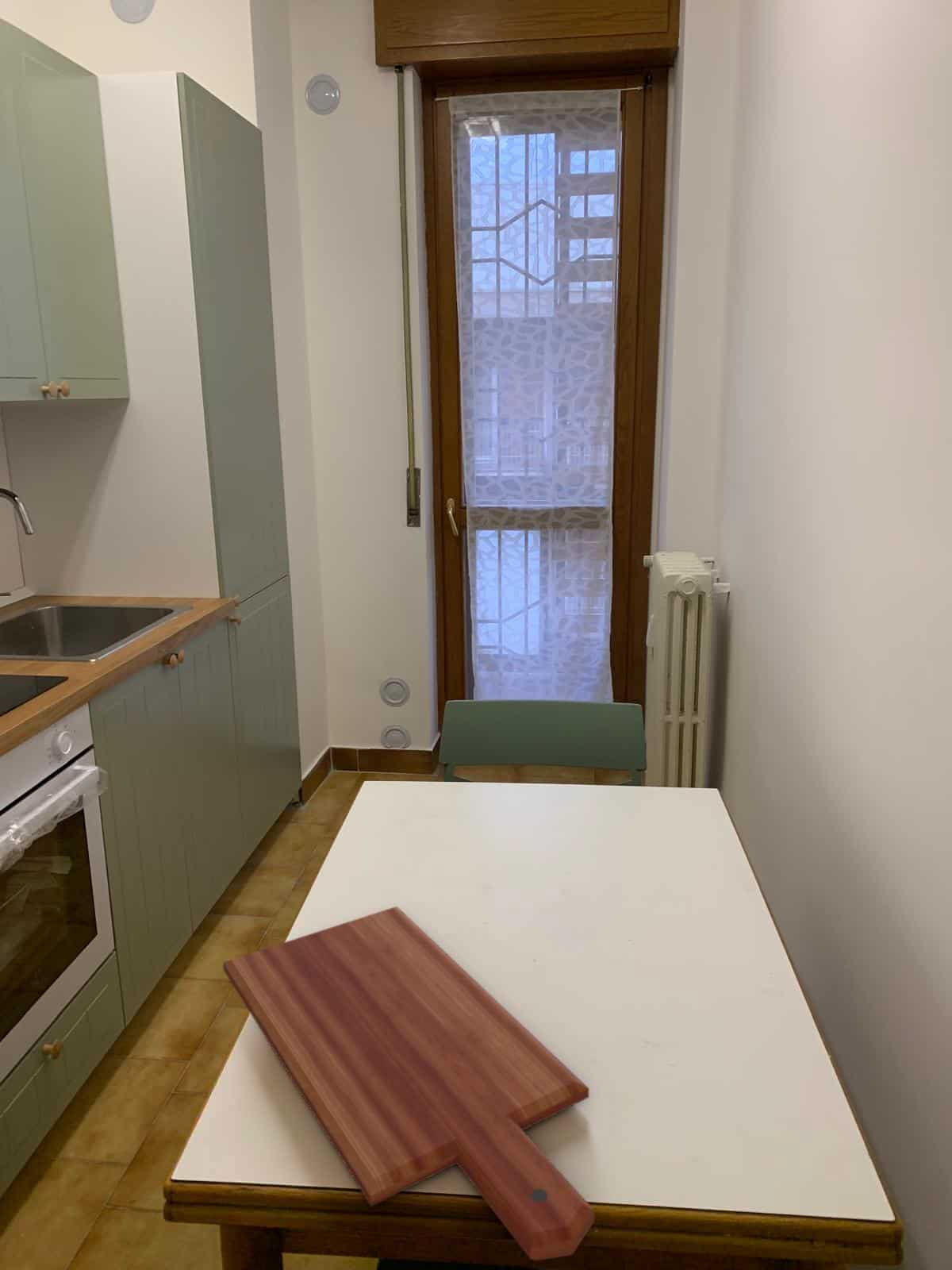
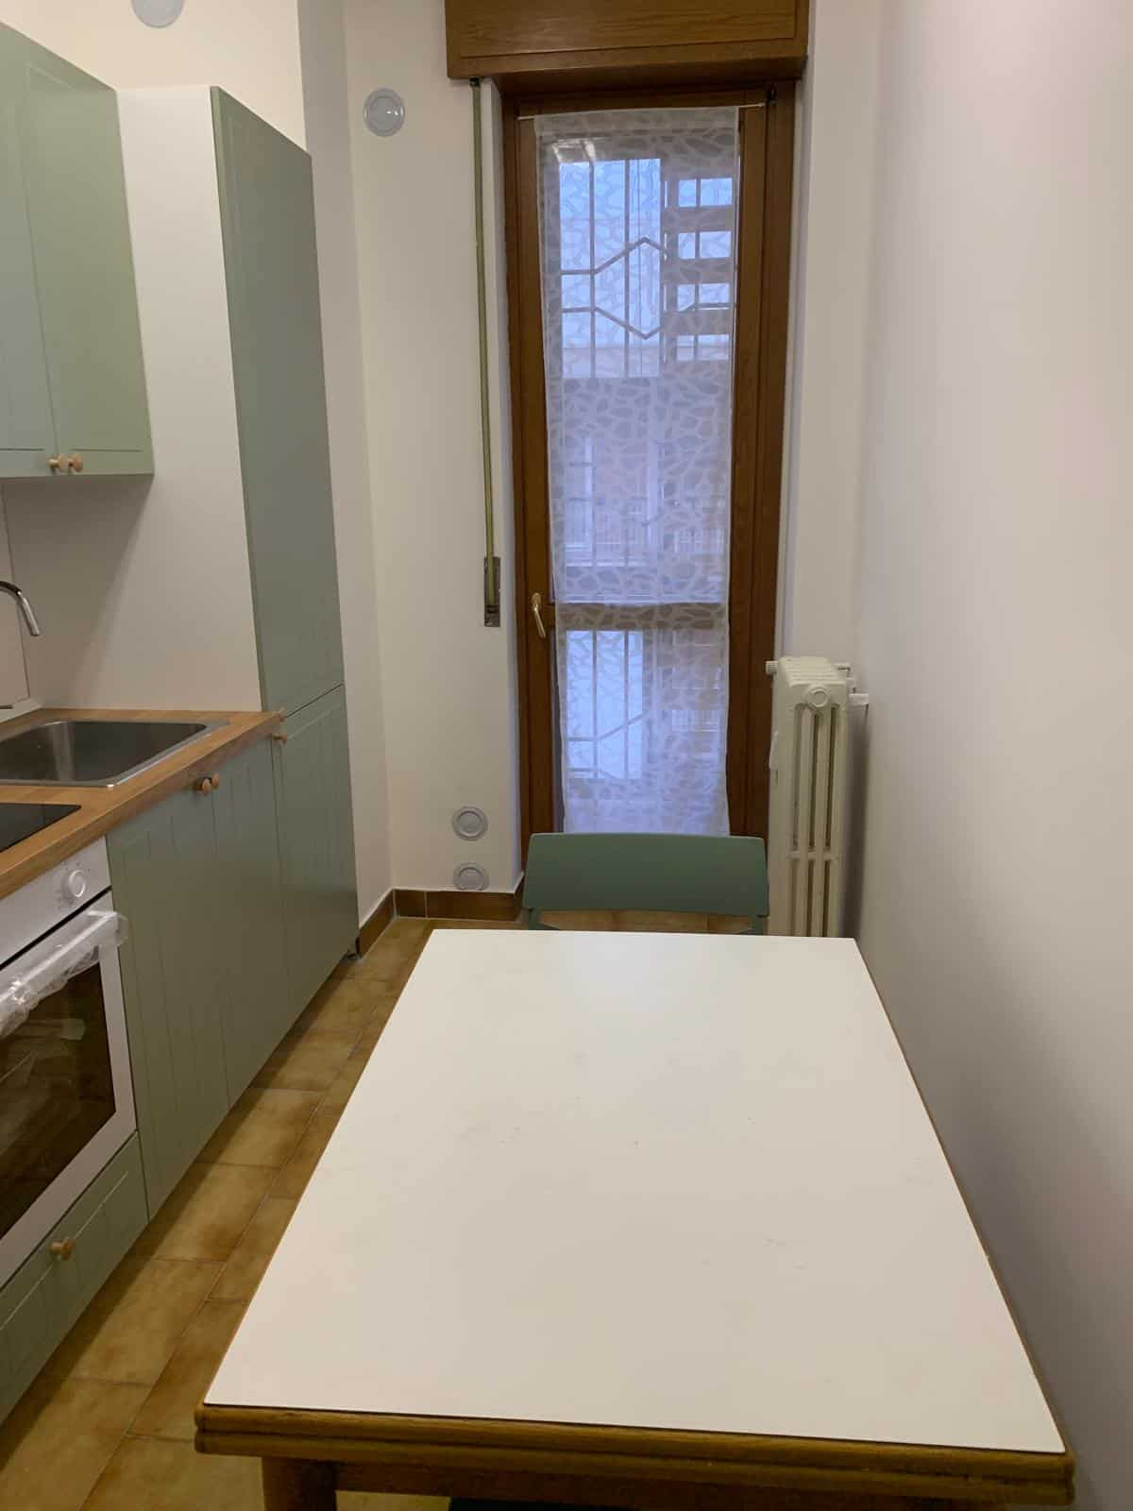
- cutting board (393, 1029)
